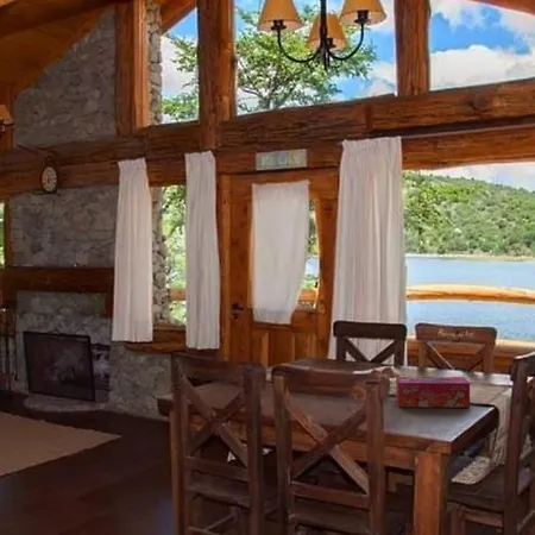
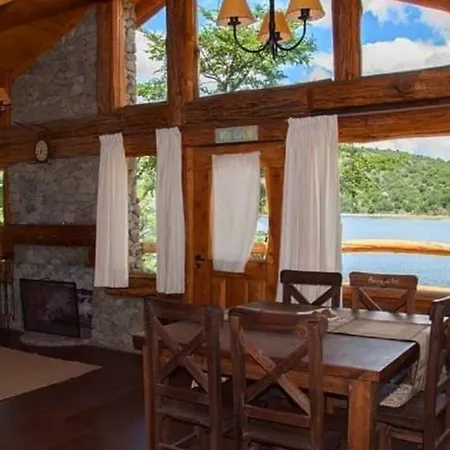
- tissue box (432, 391)
